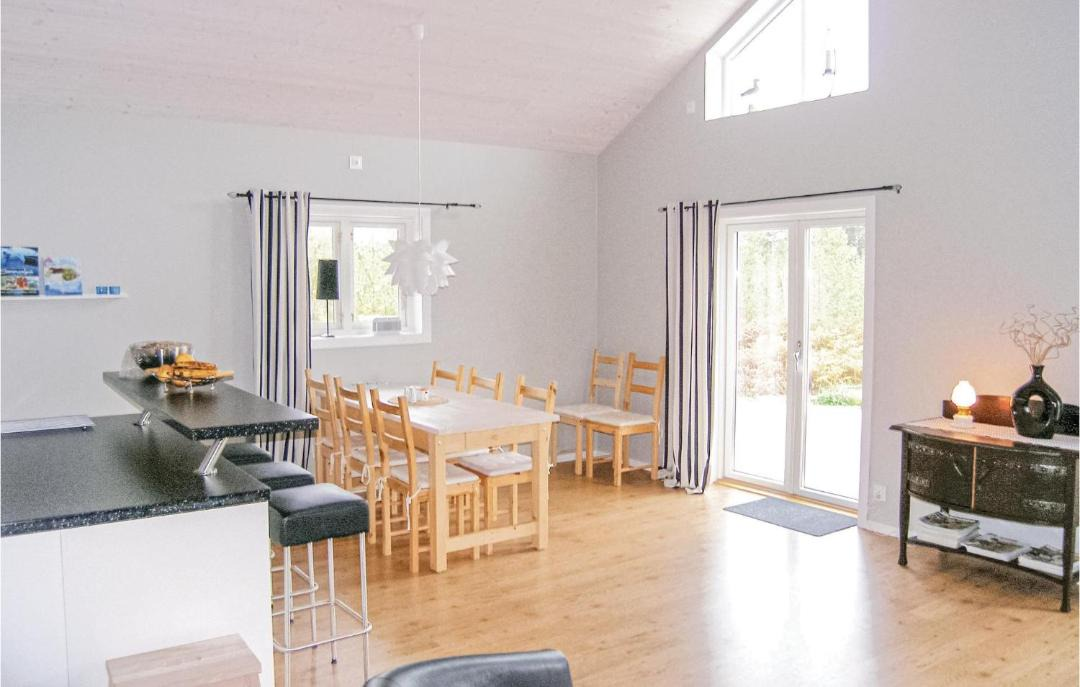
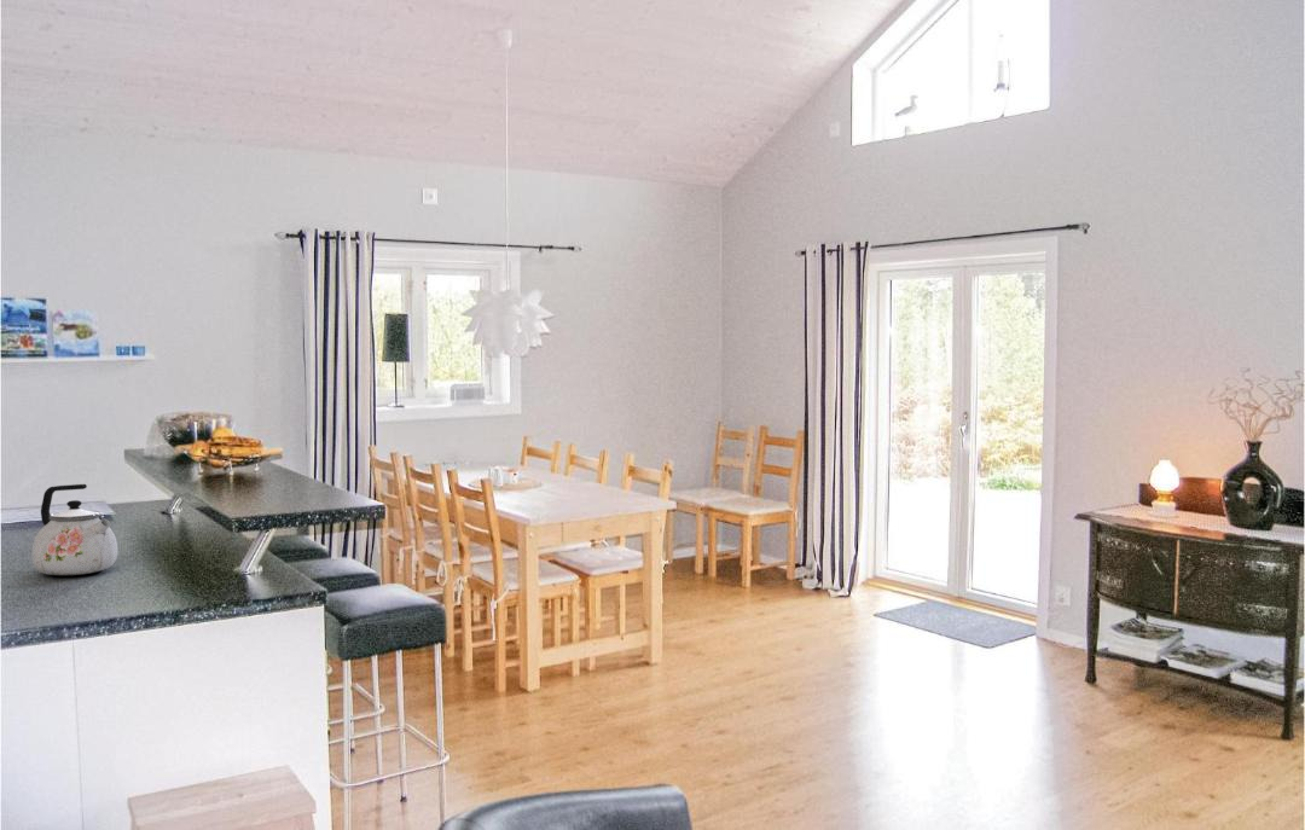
+ kettle (75, 528)
